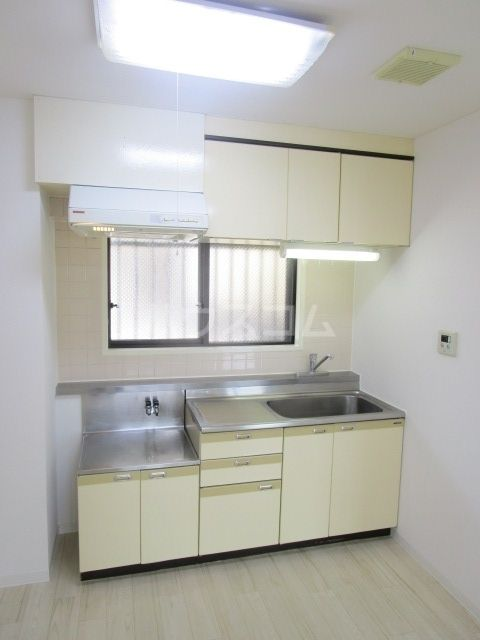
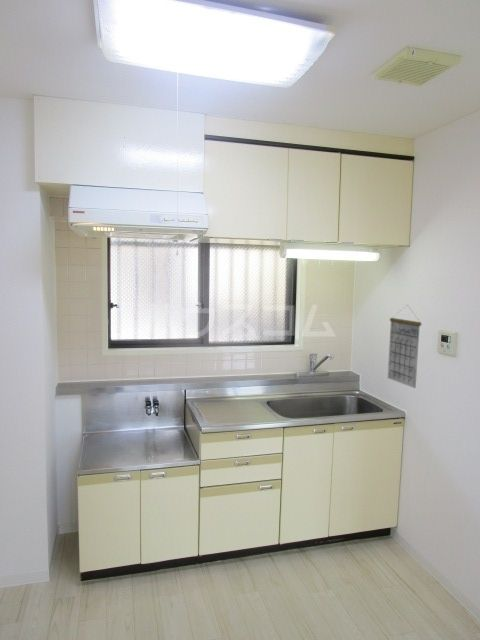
+ calendar (403, 344)
